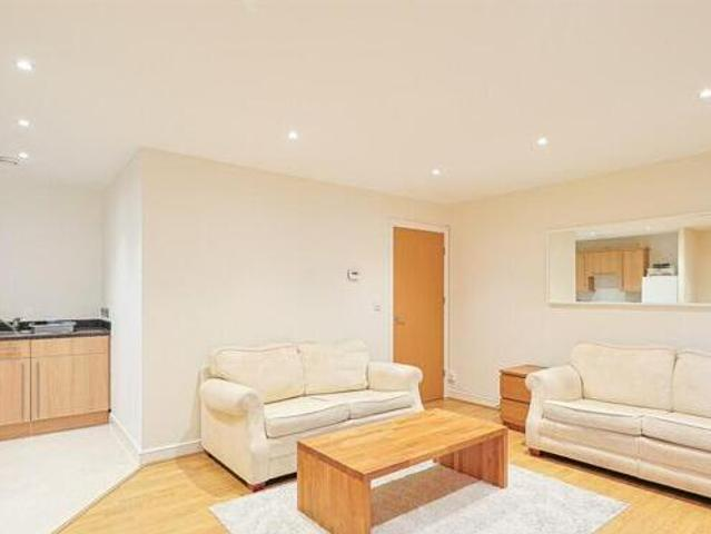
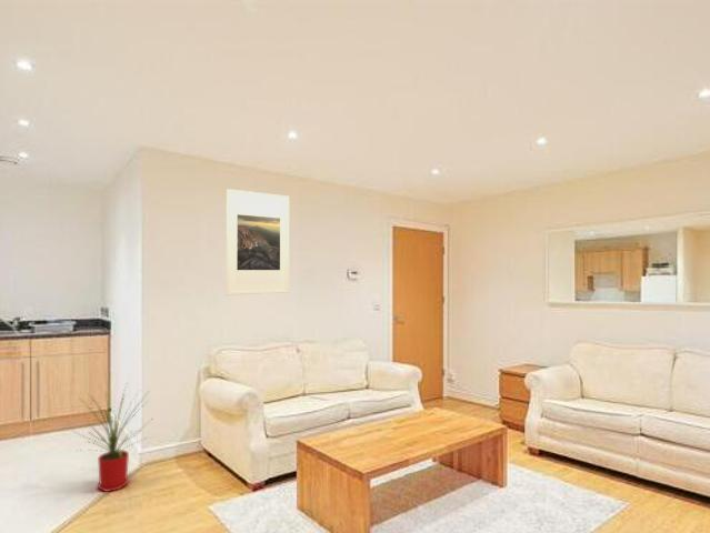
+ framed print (259, 243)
+ house plant (113, 435)
